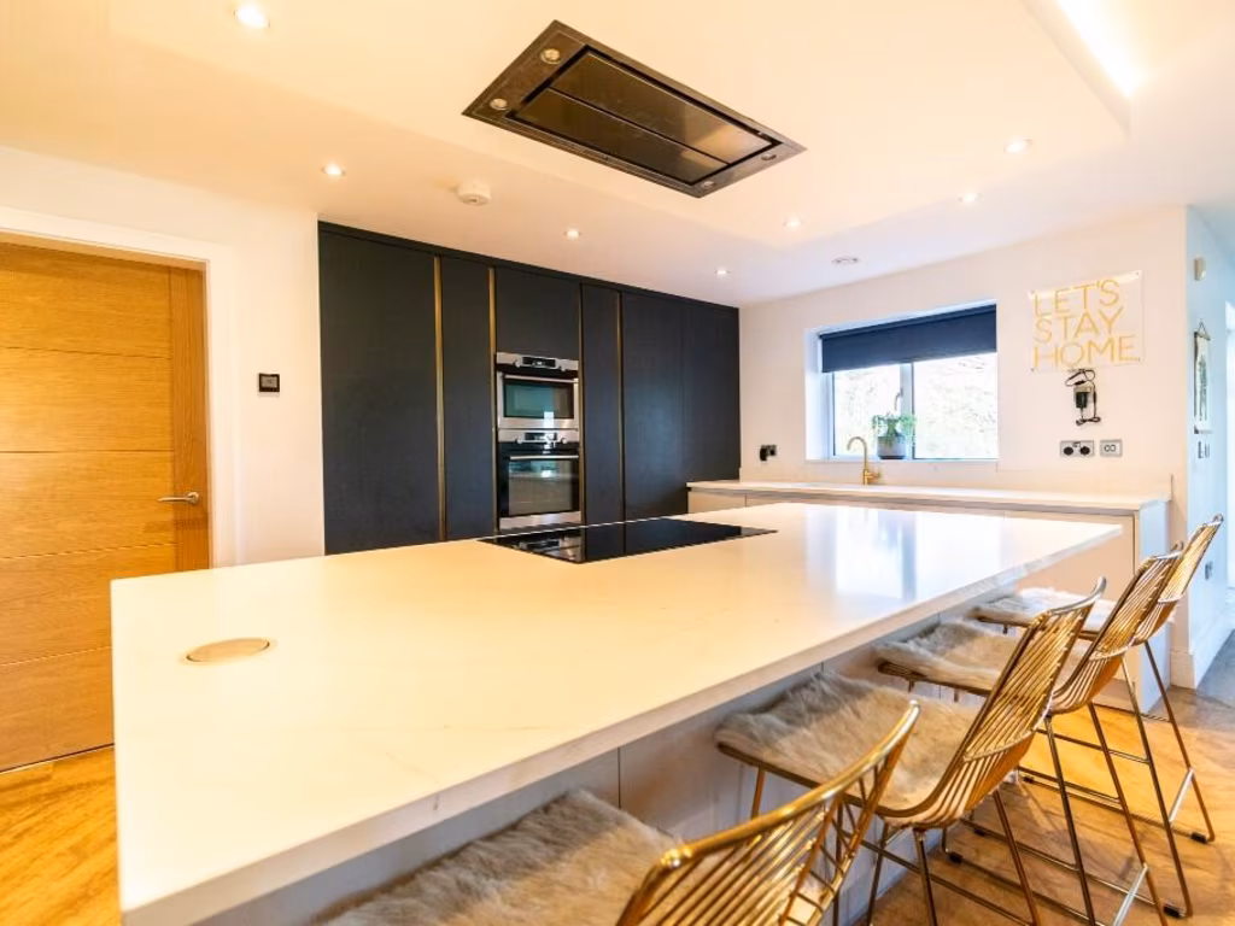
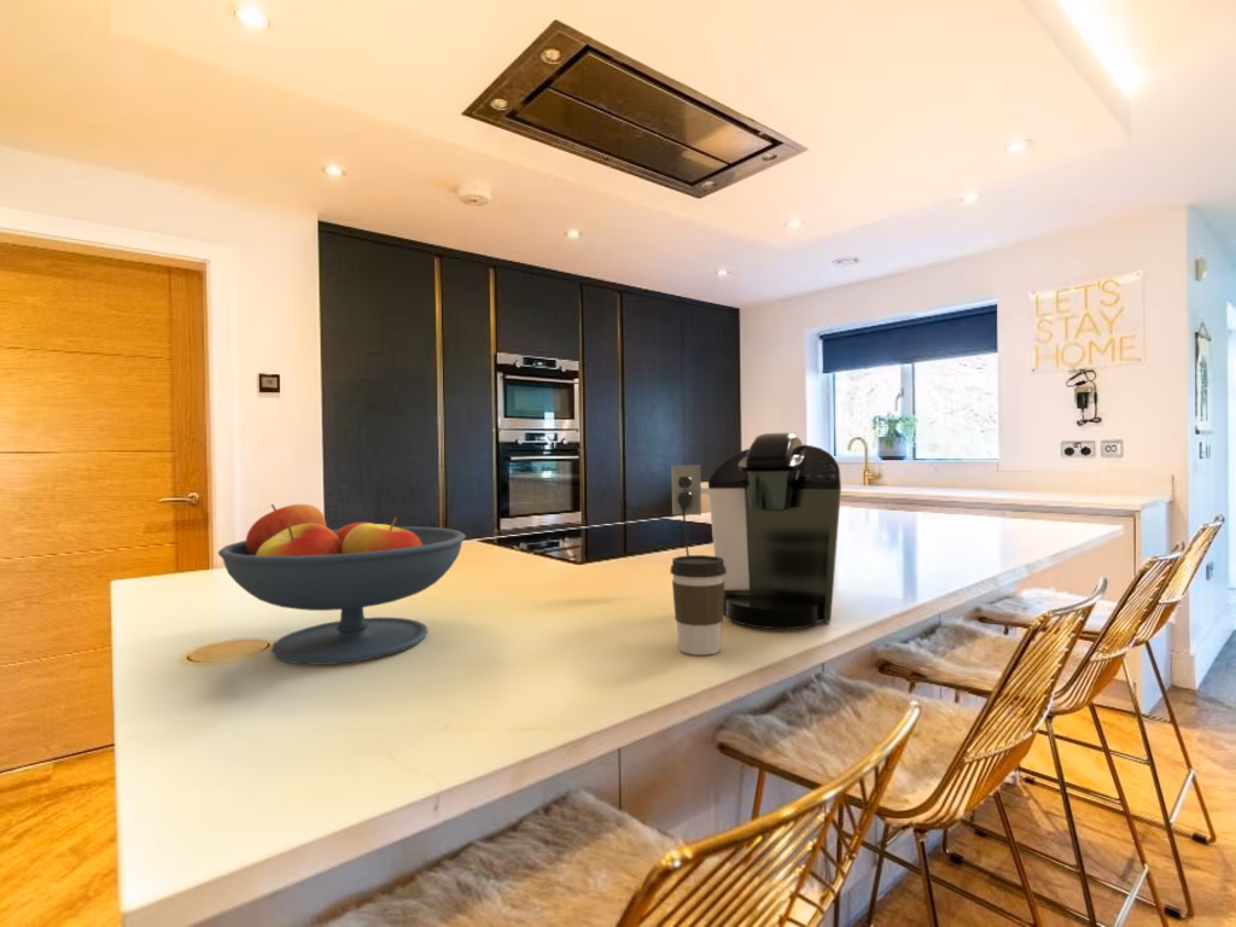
+ coffee cup (698, 604)
+ fruit bowl (351, 572)
+ coffee maker (741, 520)
